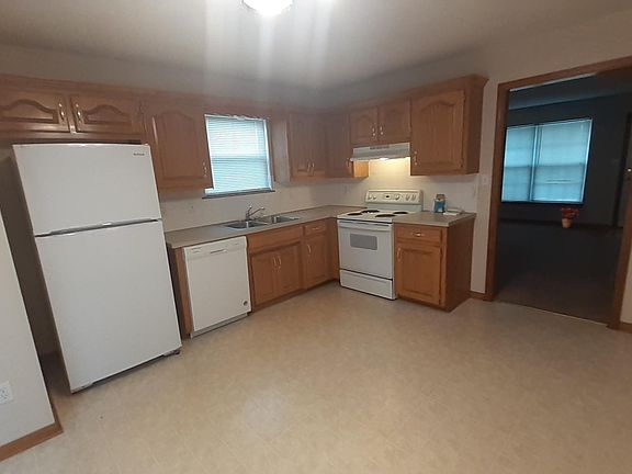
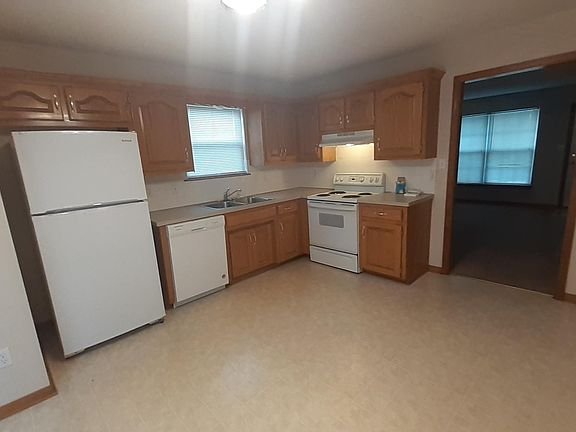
- potted plant (568, 217)
